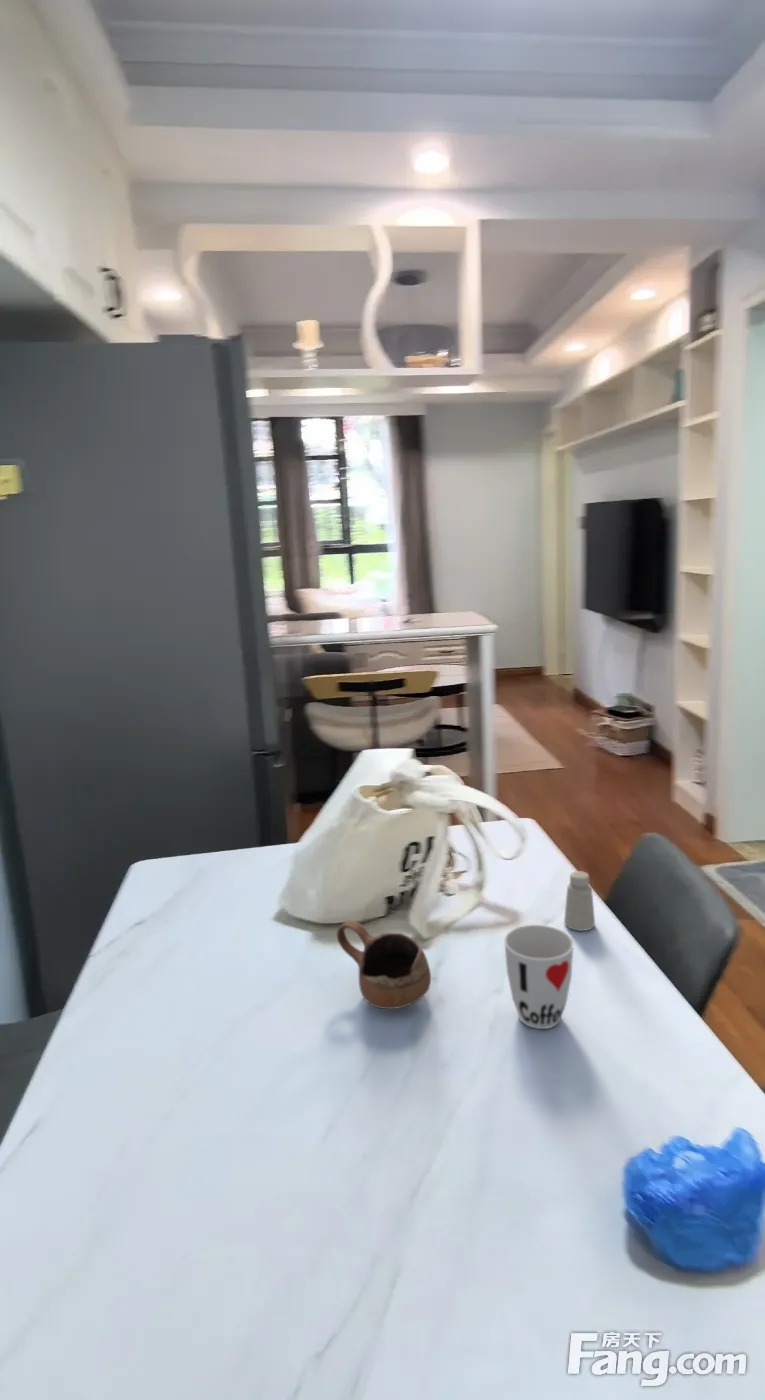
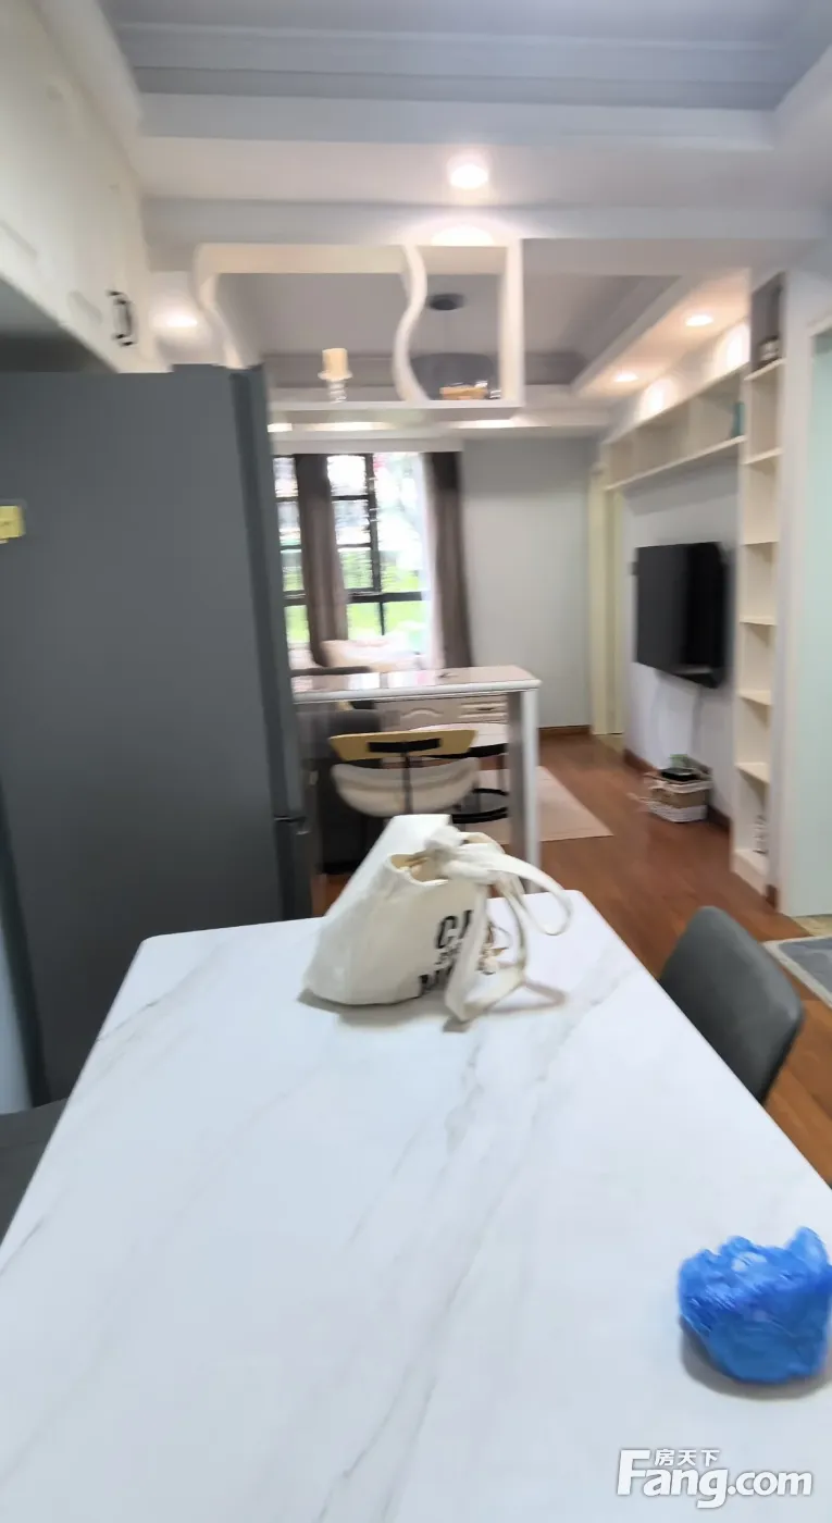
- cup (539, 978)
- cup (387, 959)
- saltshaker (579, 899)
